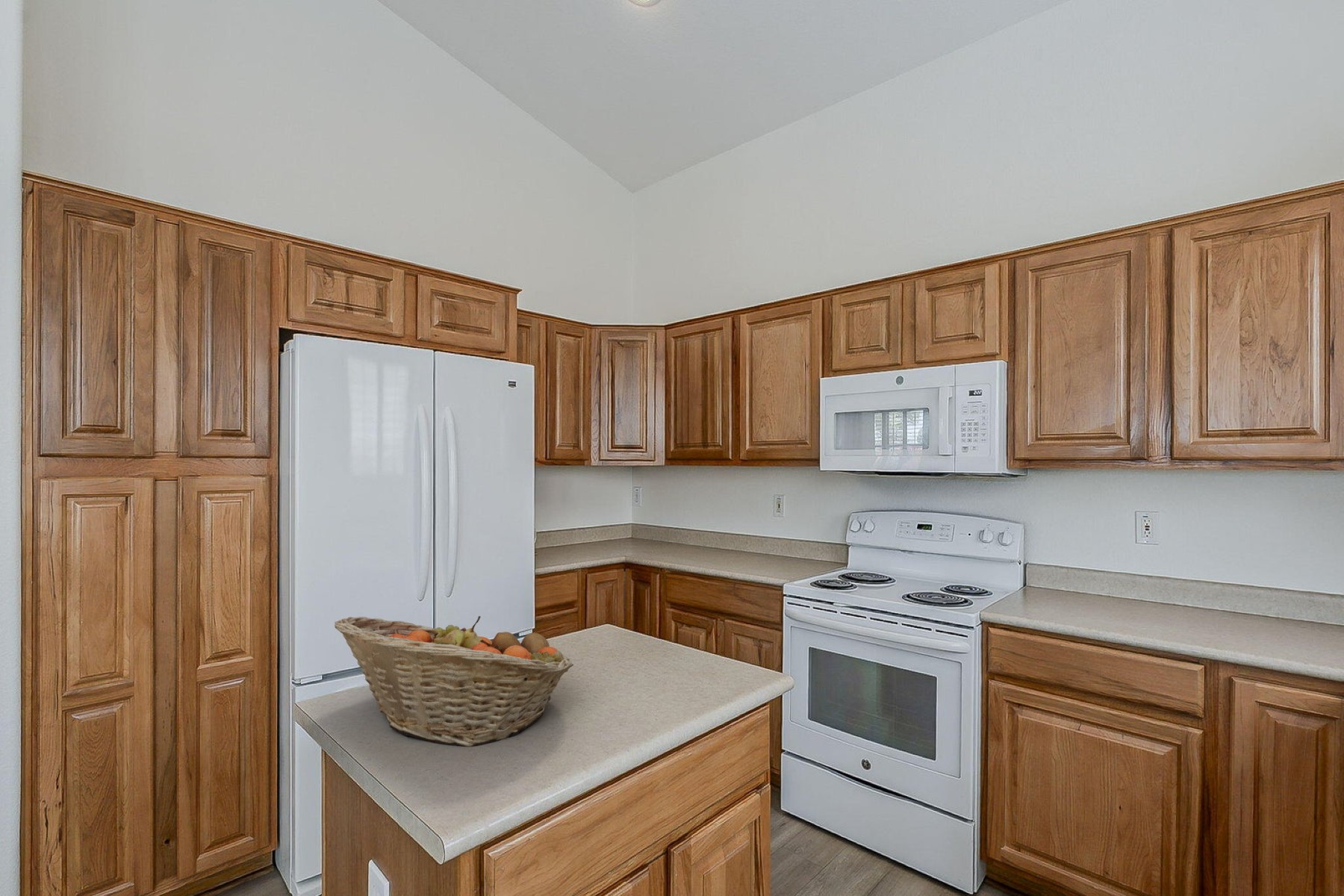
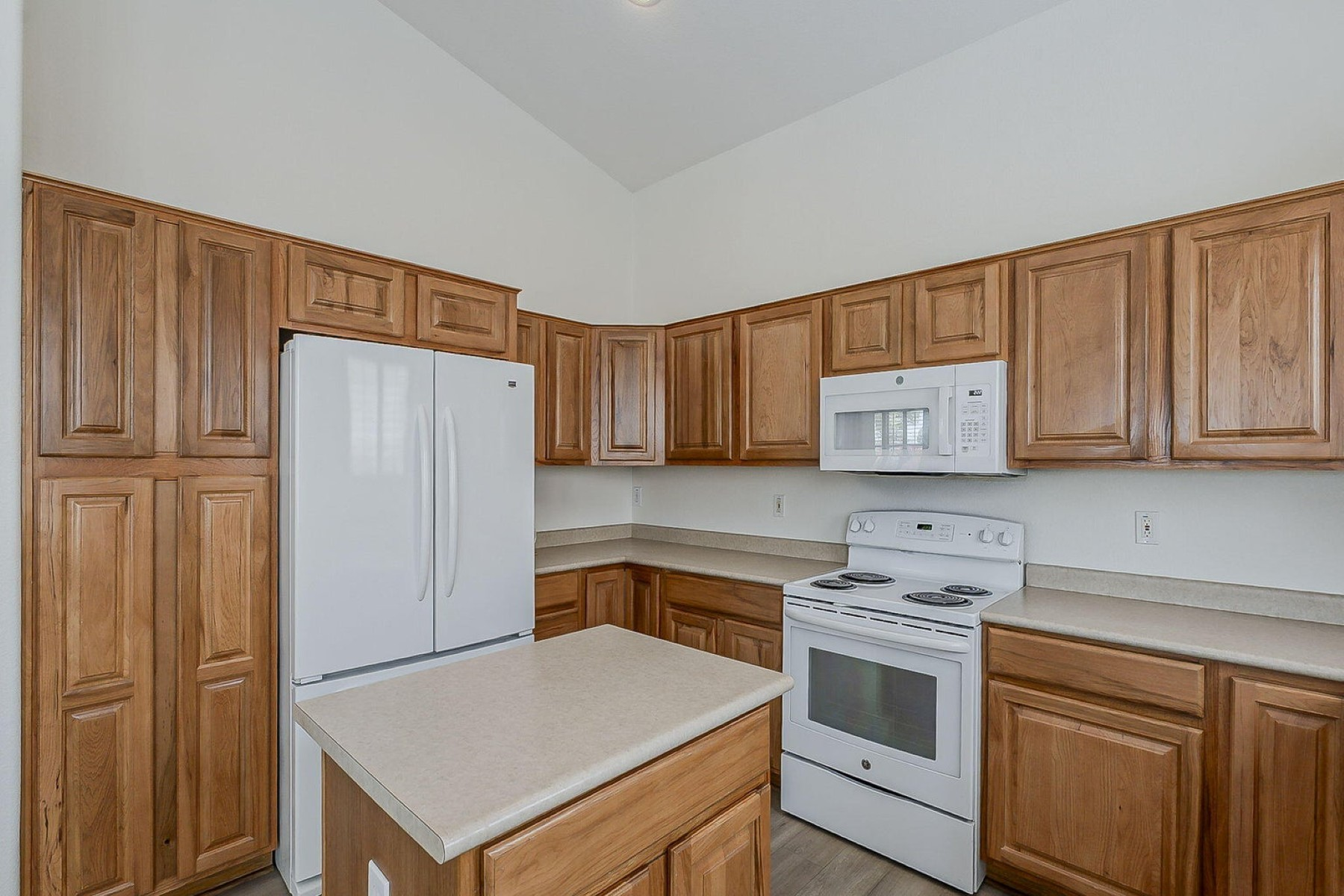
- fruit basket (455, 662)
